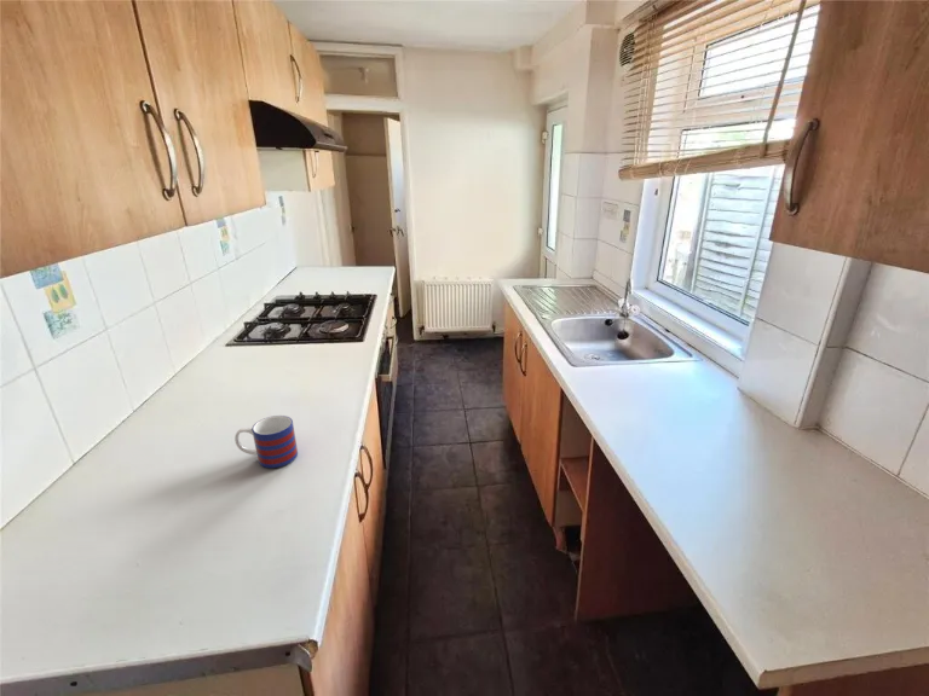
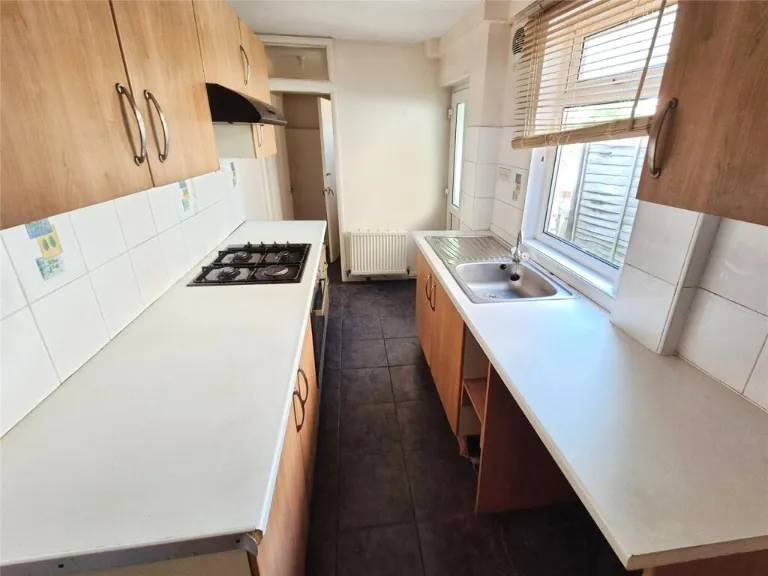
- mug (265, 441)
